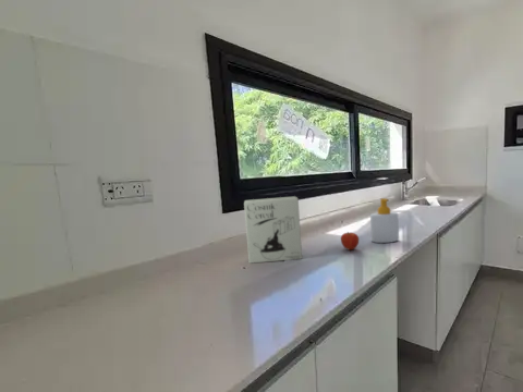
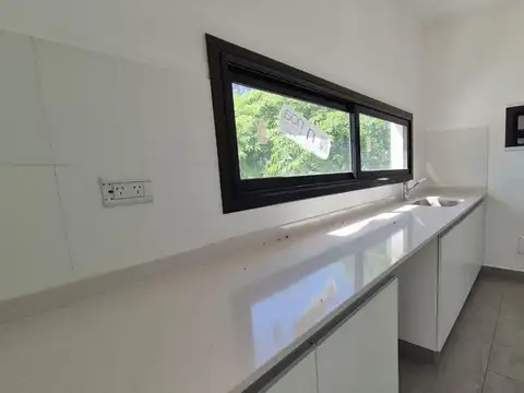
- fruit (350, 240)
- cereal box (272, 229)
- soap bottle (384, 219)
